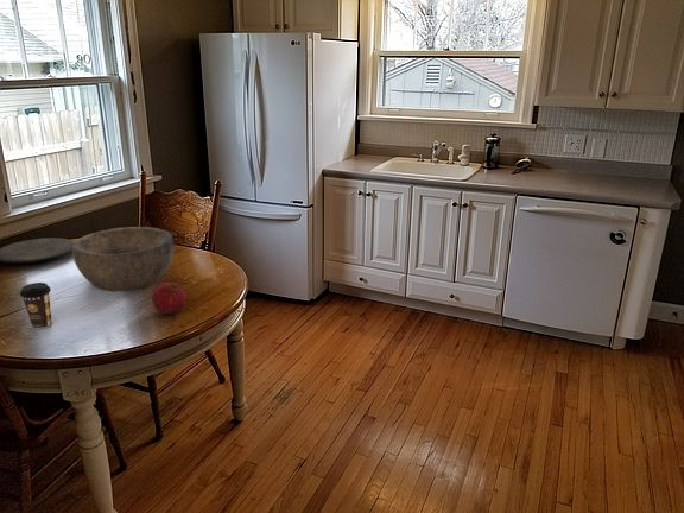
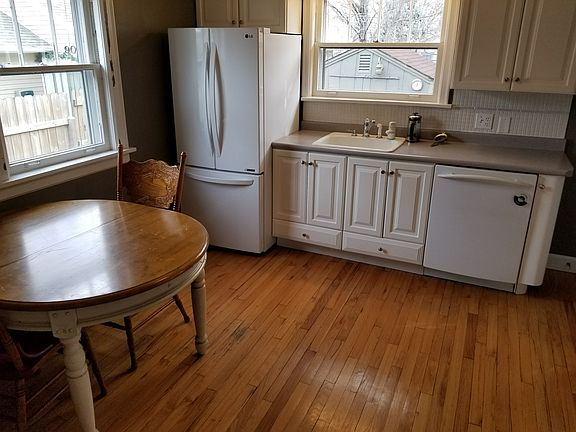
- plate (36, 252)
- bowl (126, 259)
- coffee cup (38, 305)
- fruit (169, 297)
